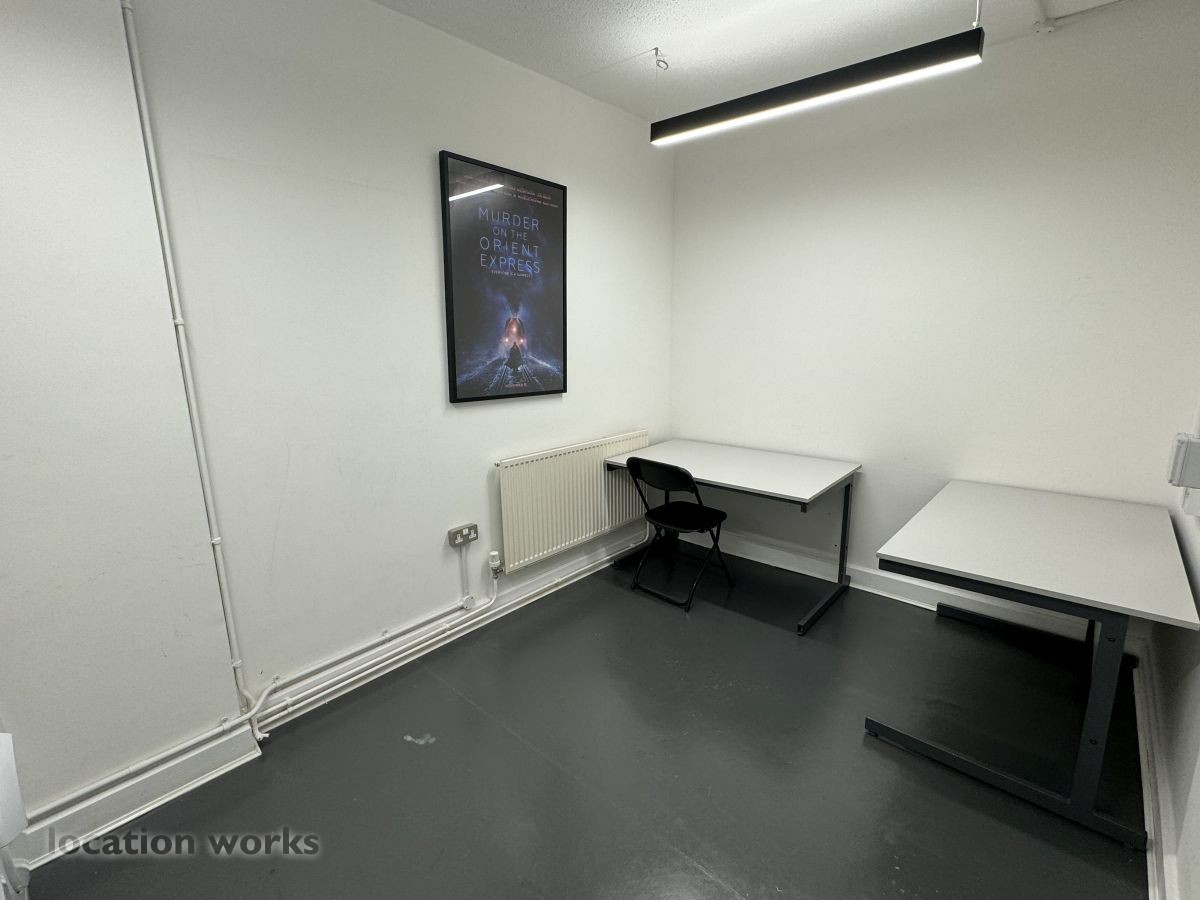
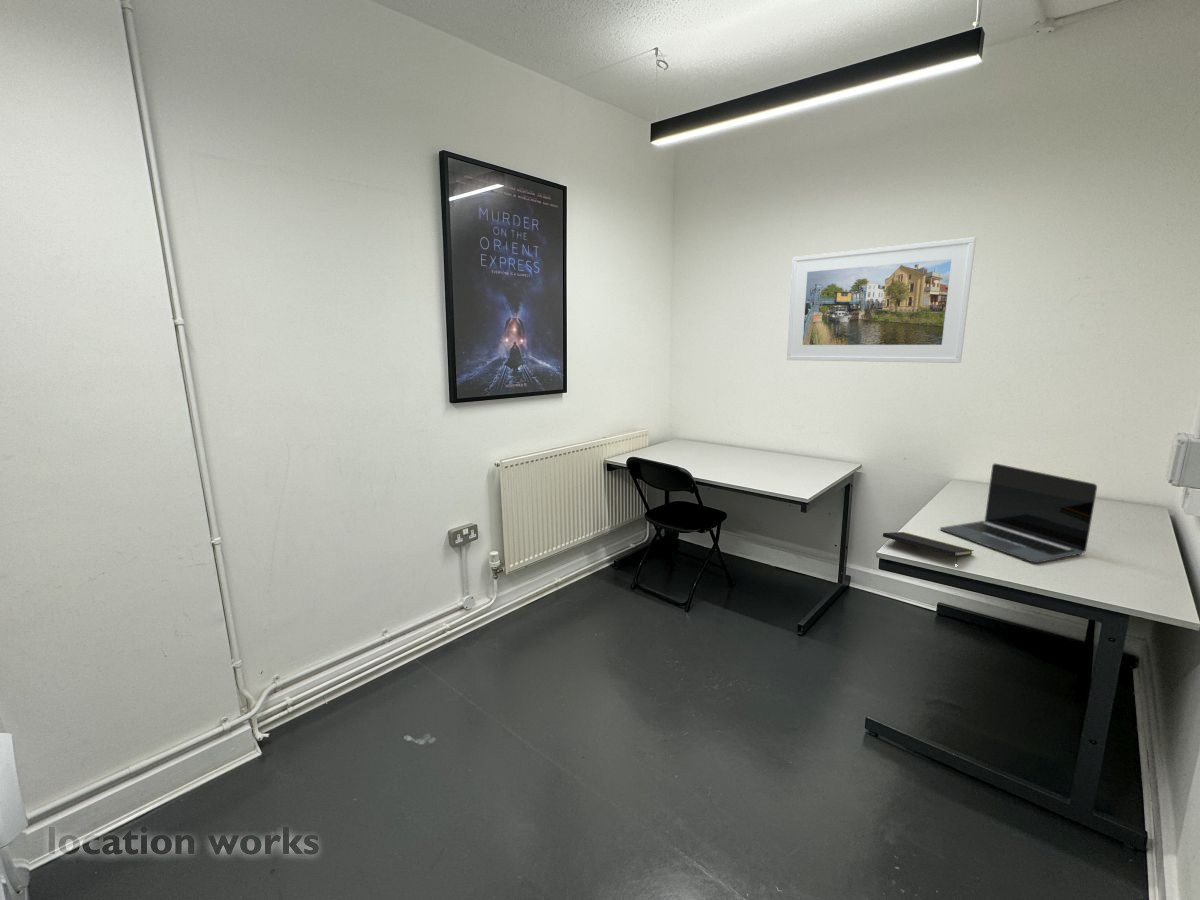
+ laptop (1012, 509)
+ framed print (870, 305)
+ notepad (927, 543)
